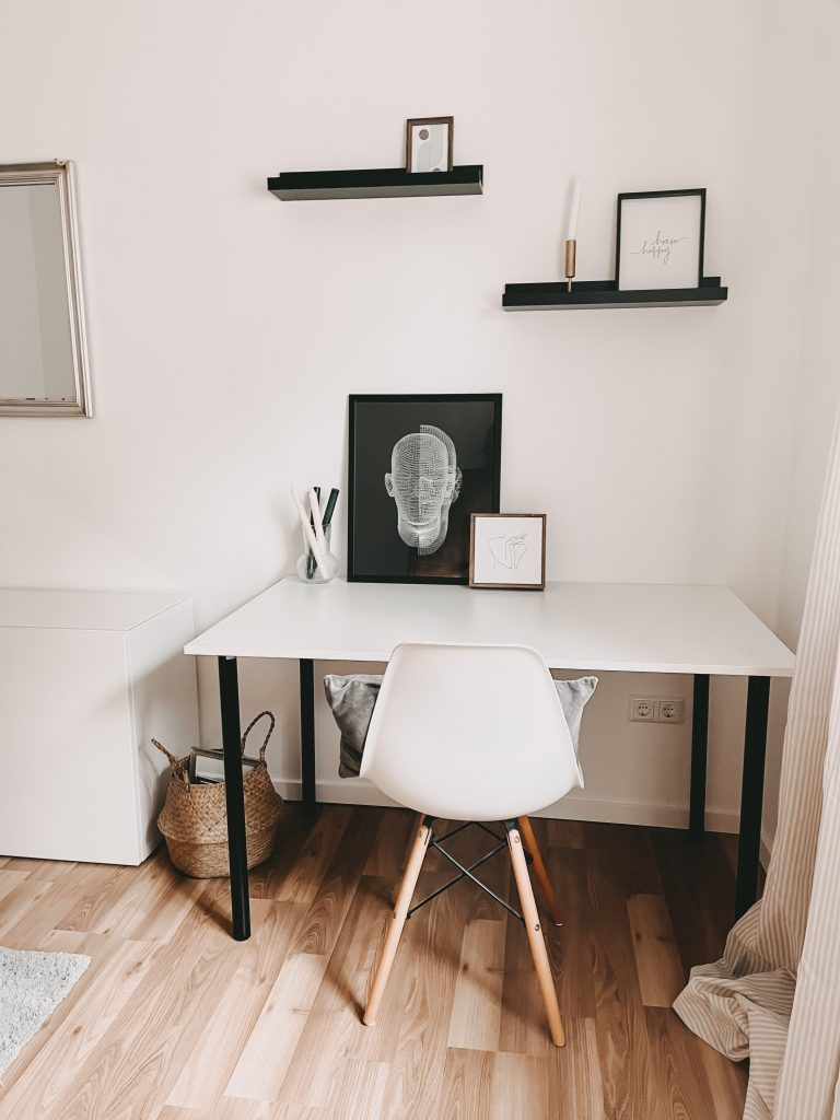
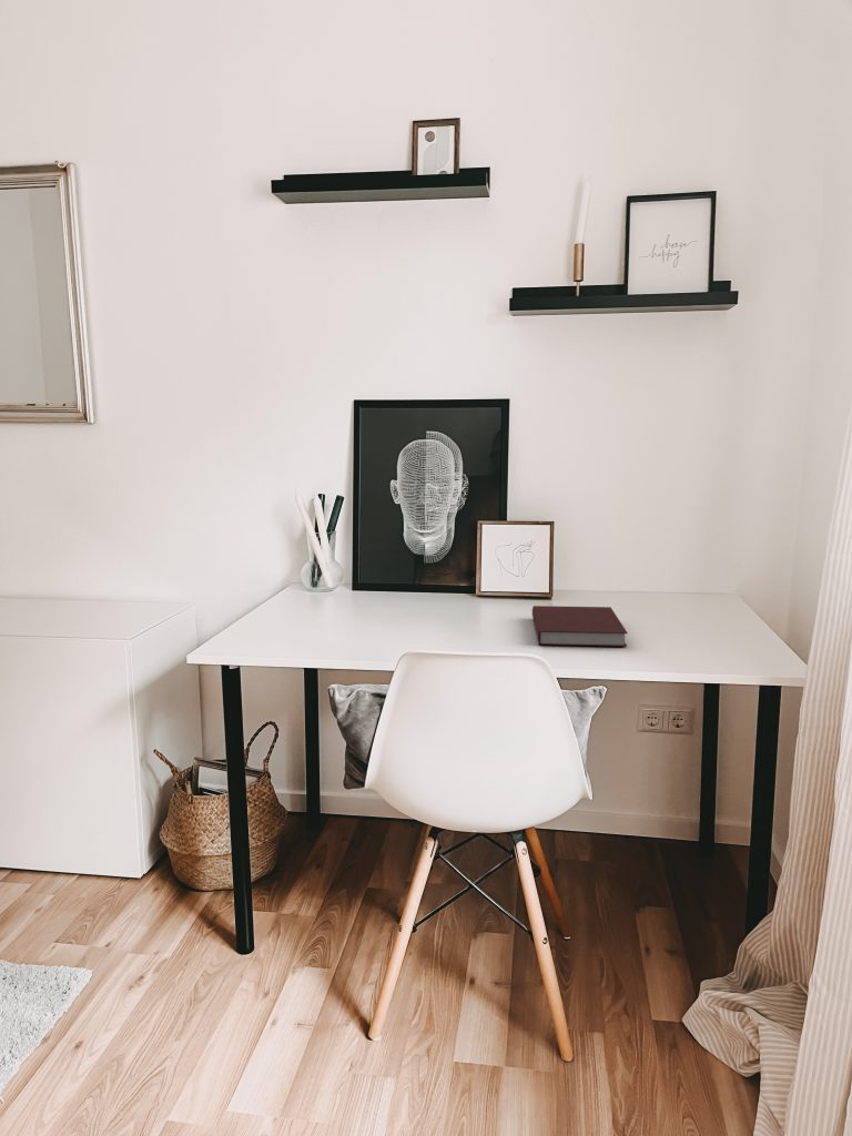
+ notebook (576, 625)
